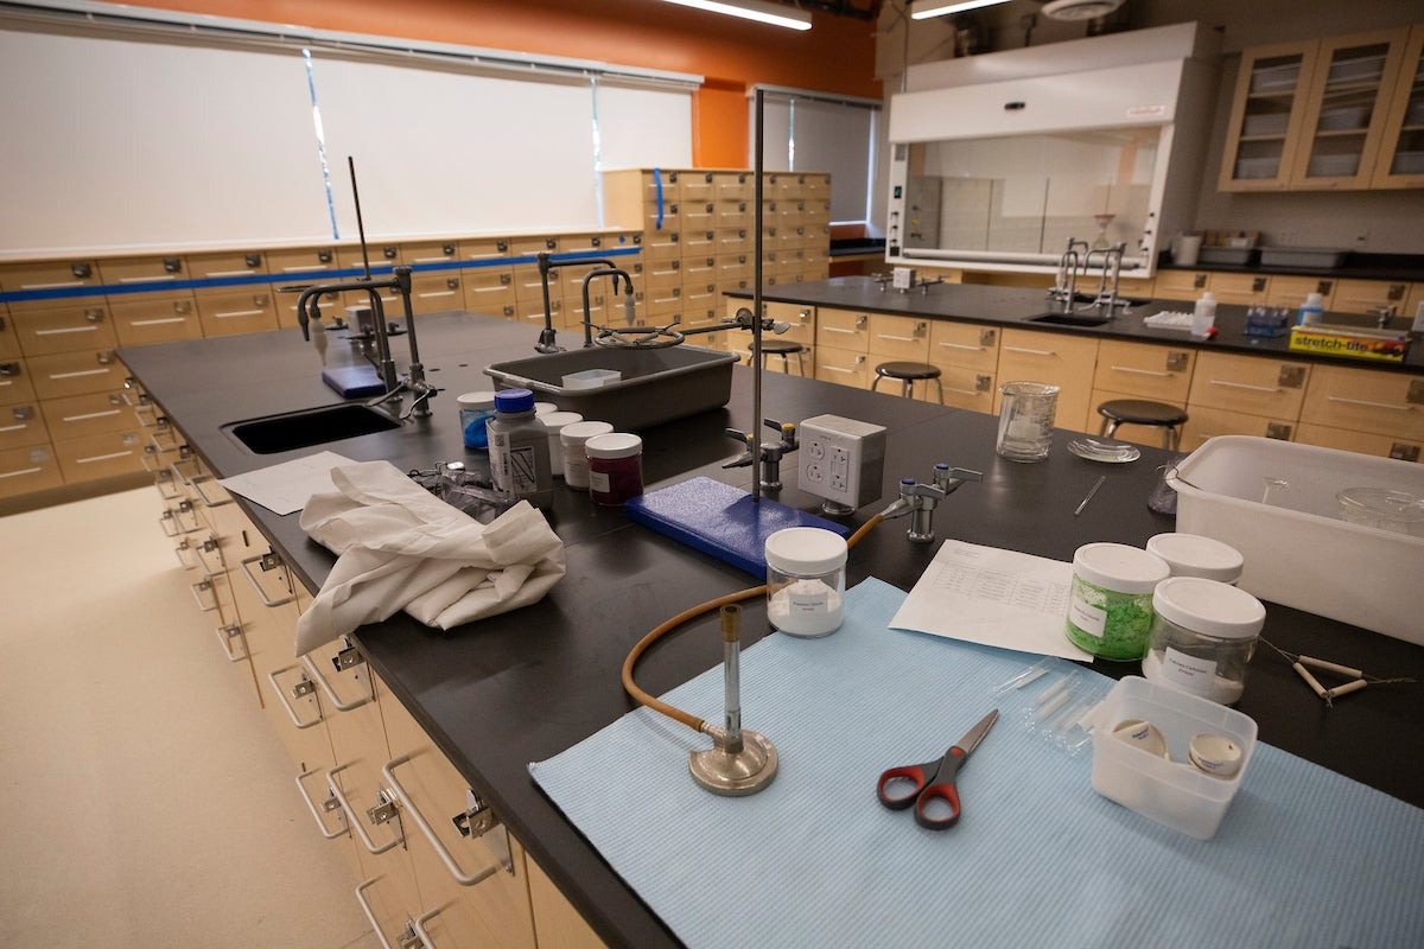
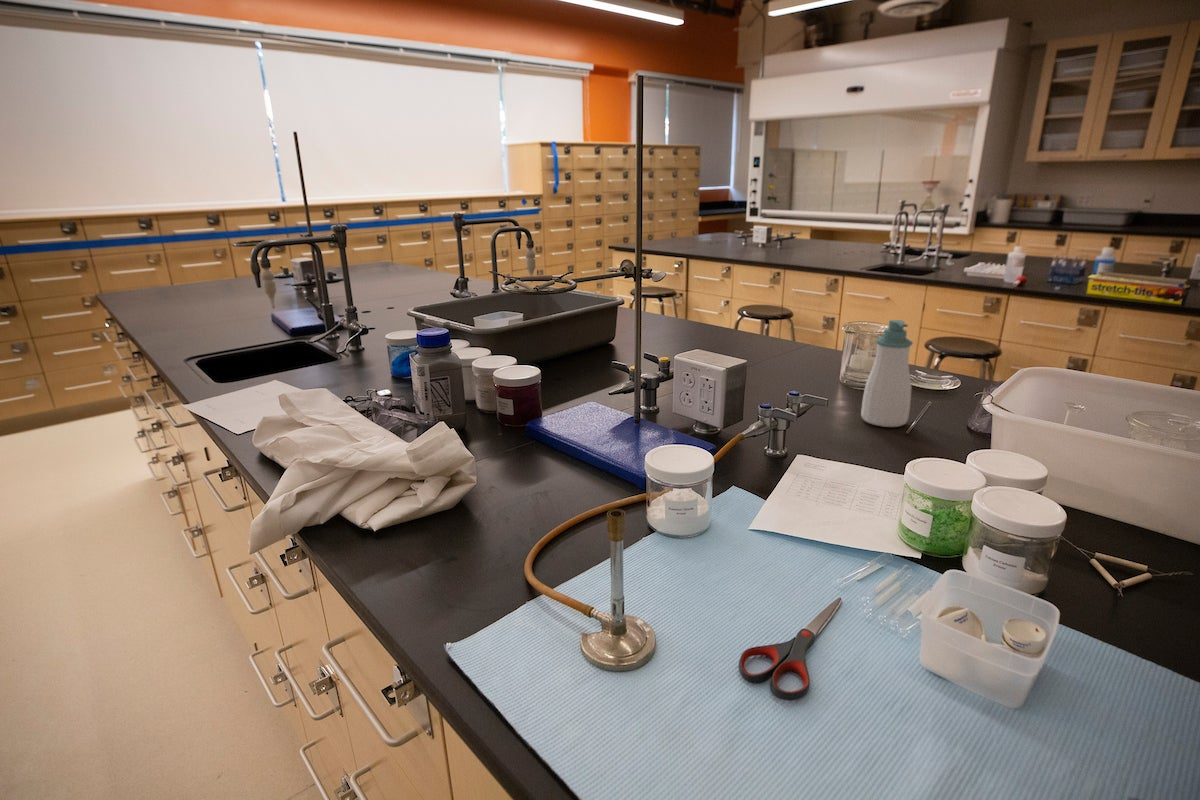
+ soap bottle (890, 372)
